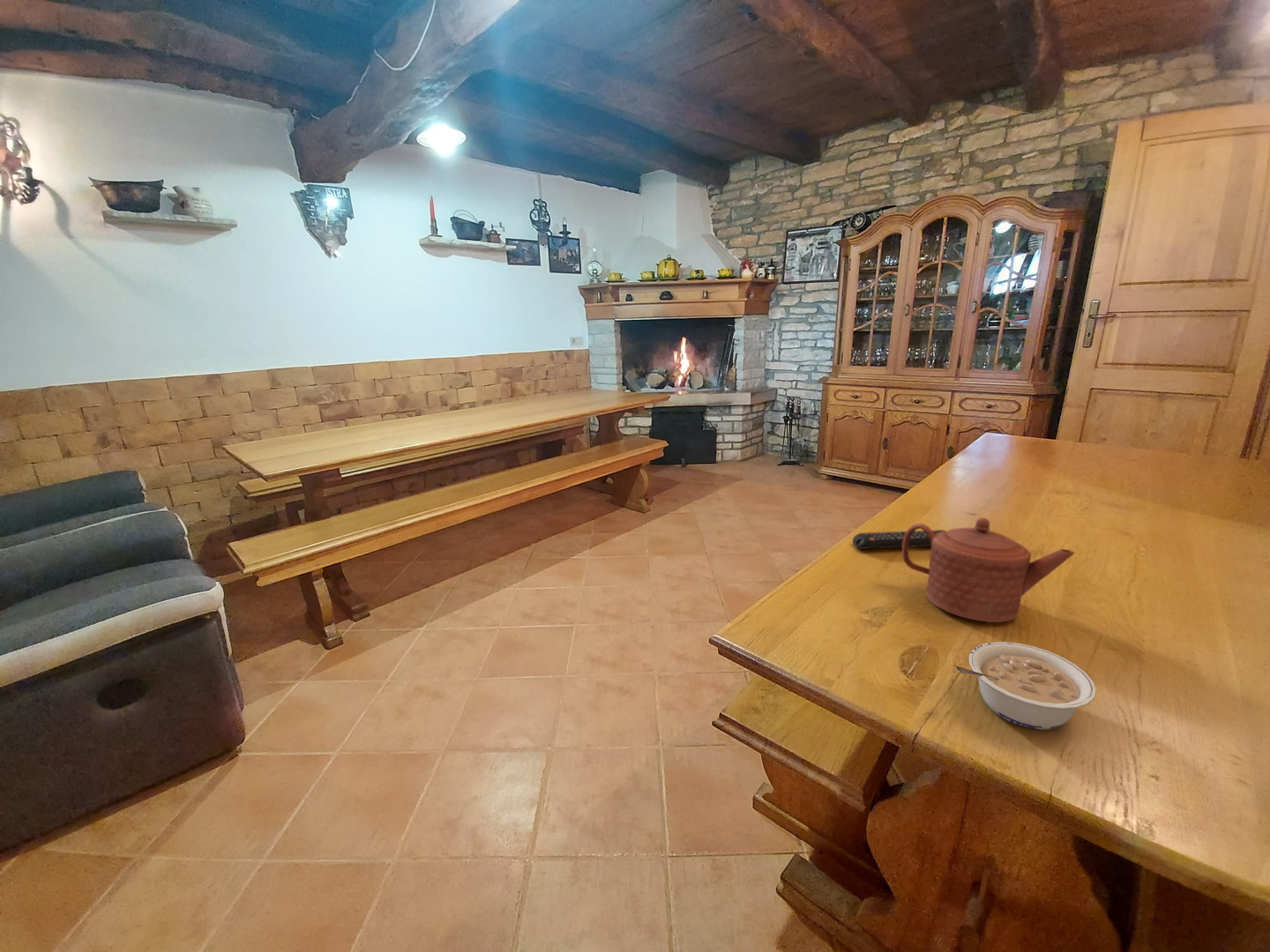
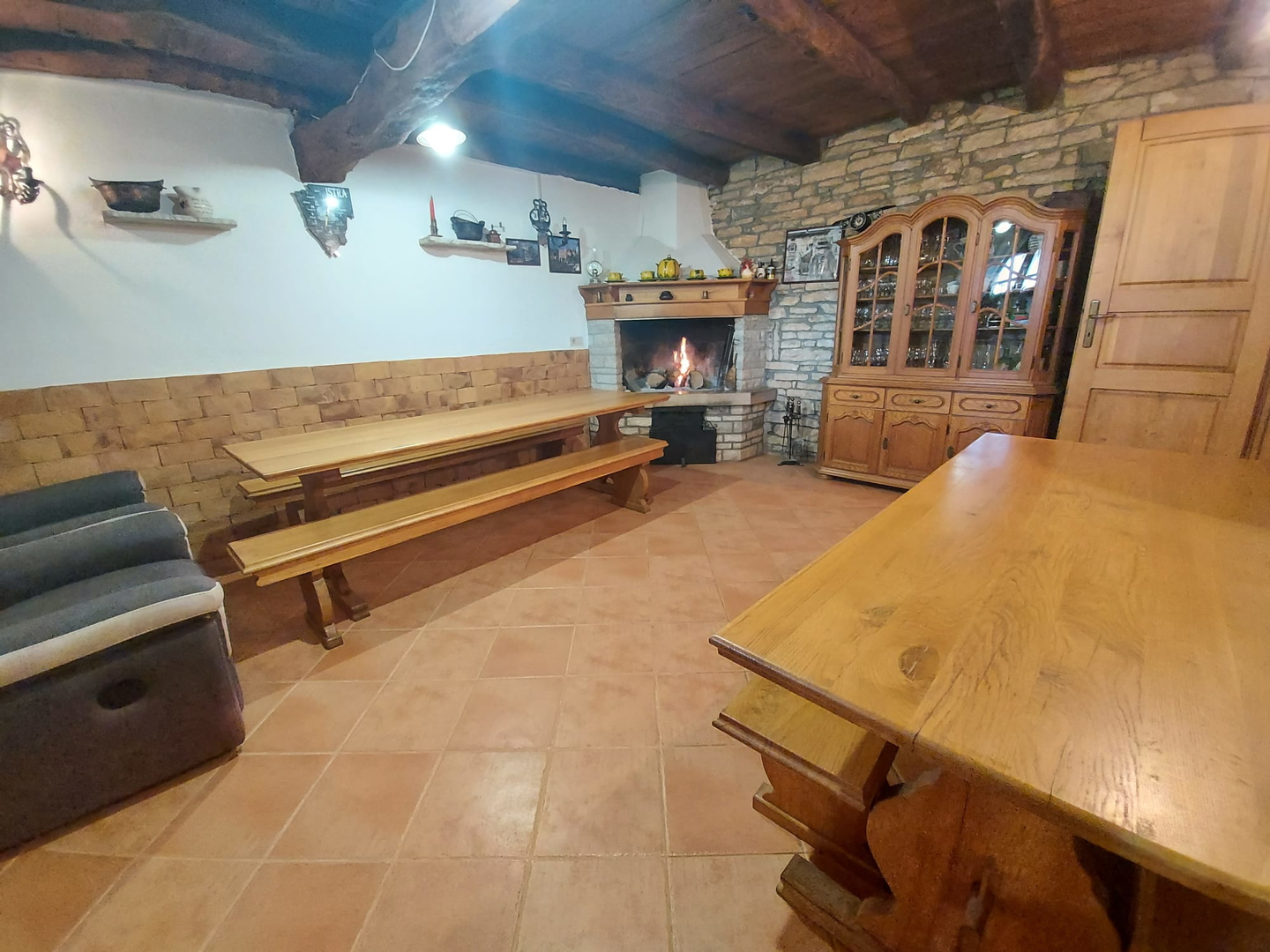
- remote control (909, 539)
- teapot (977, 562)
- legume (1025, 687)
